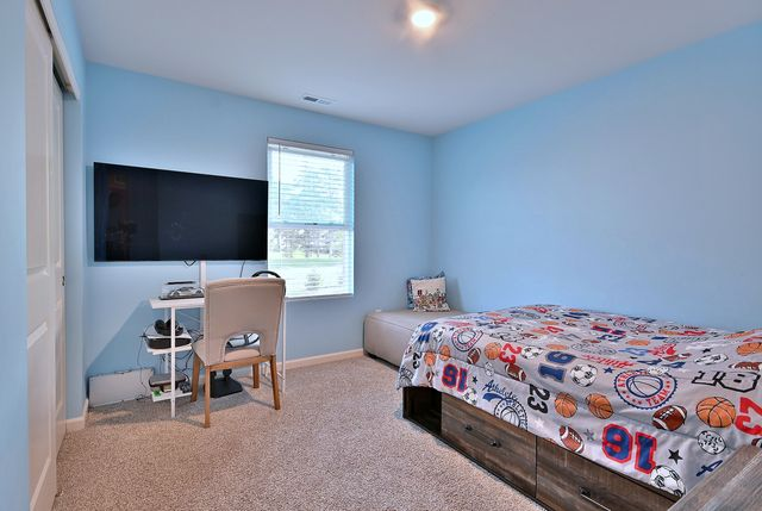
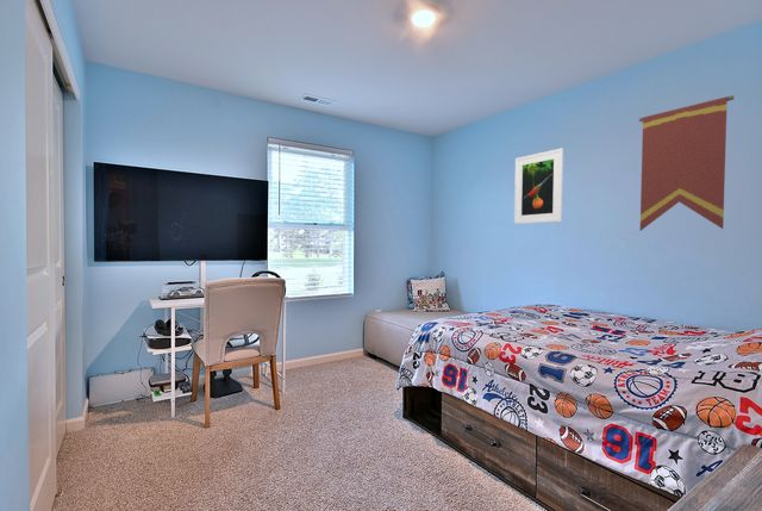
+ pennant (681, 169)
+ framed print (537, 188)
